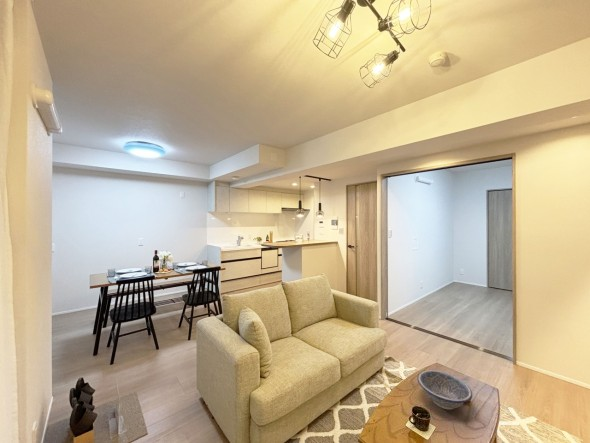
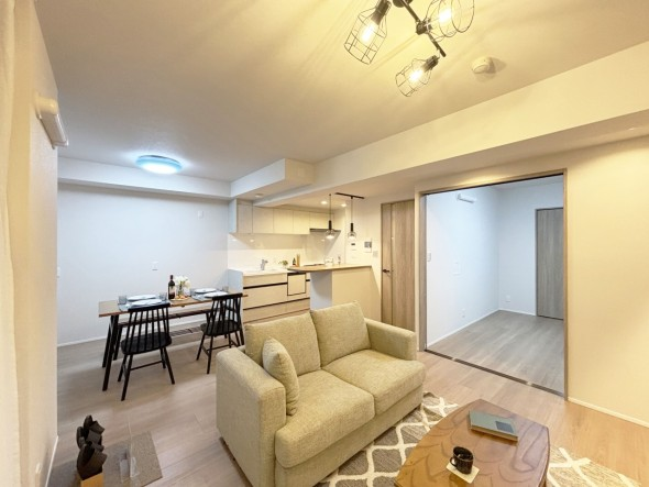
- decorative bowl (443, 393)
